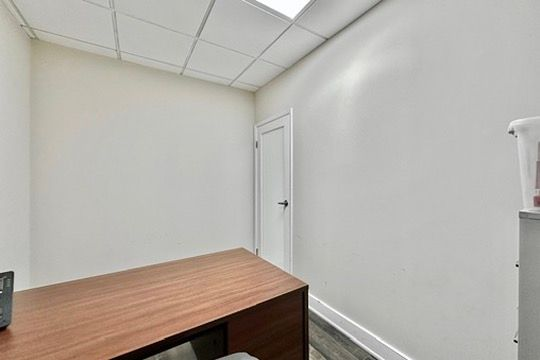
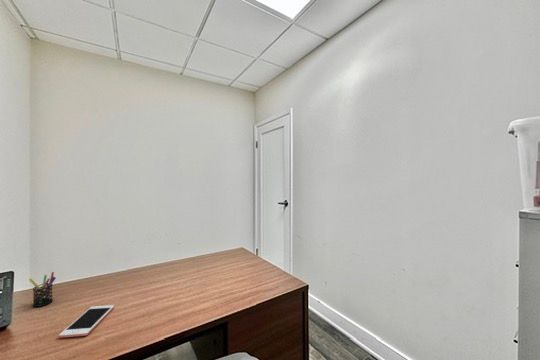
+ cell phone (89, 319)
+ pen holder (44, 287)
